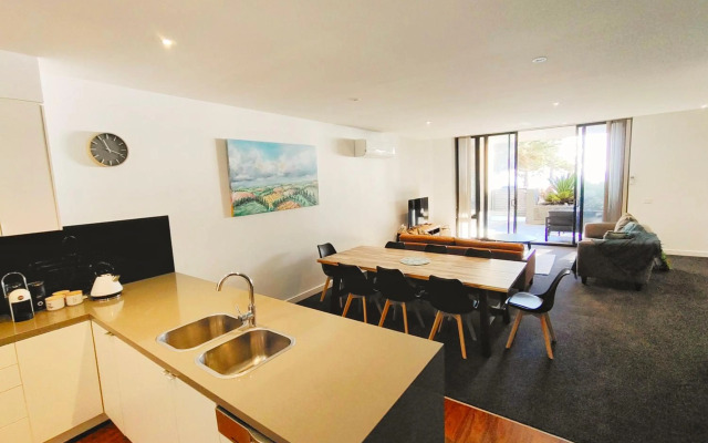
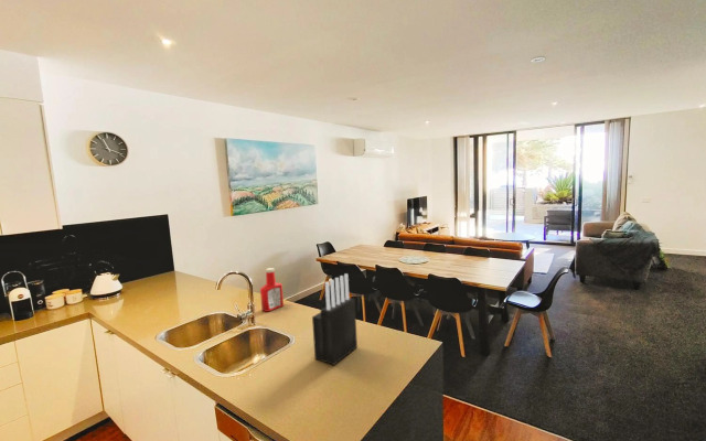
+ knife block (332, 315)
+ soap bottle (271, 288)
